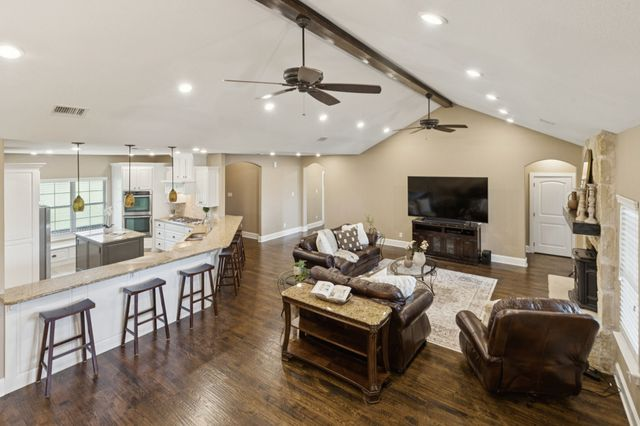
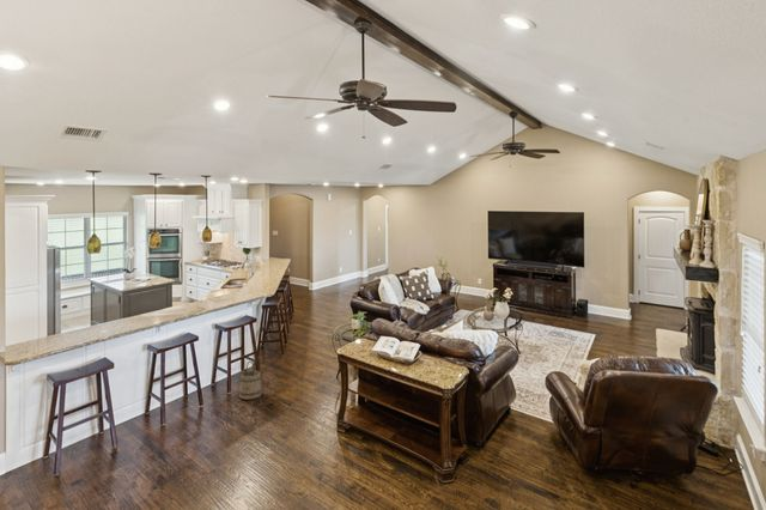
+ bucket (250, 378)
